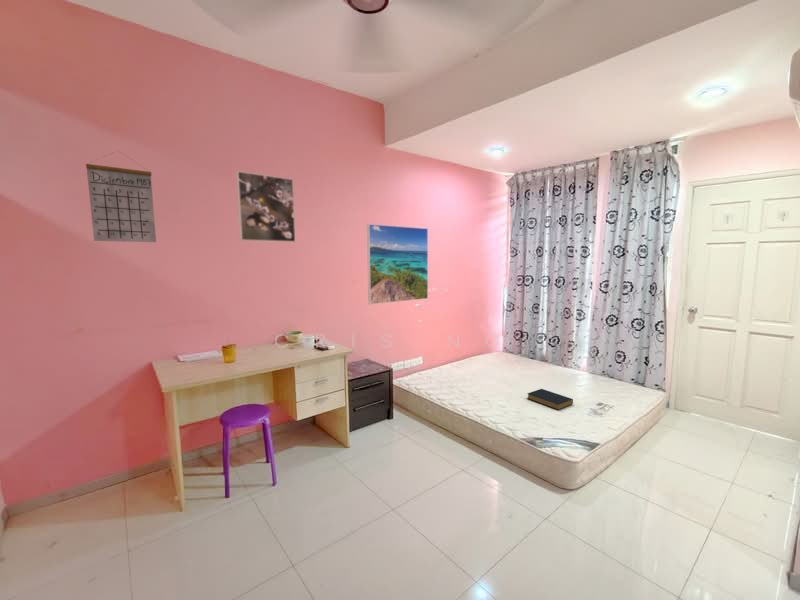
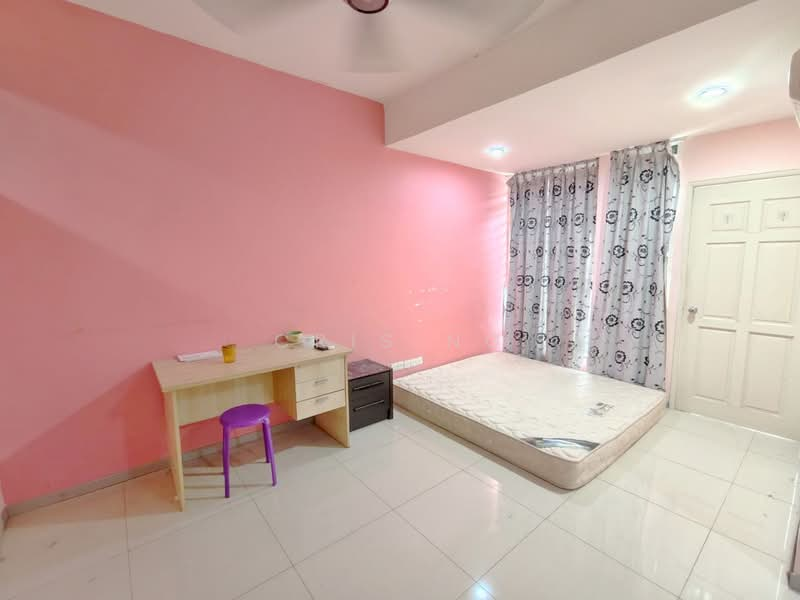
- calendar (122, 196)
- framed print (399, 264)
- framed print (267, 208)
- hardback book (549, 398)
